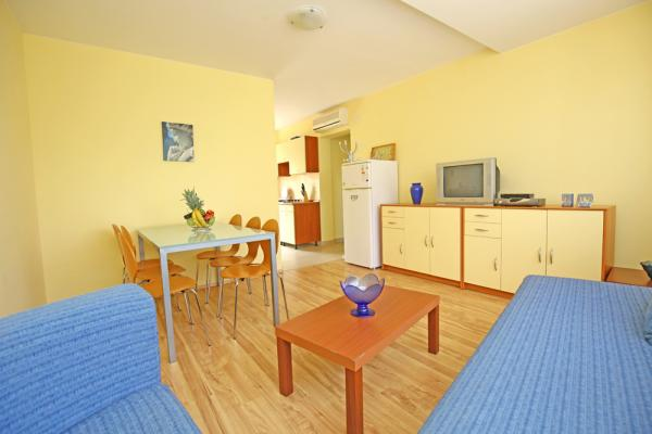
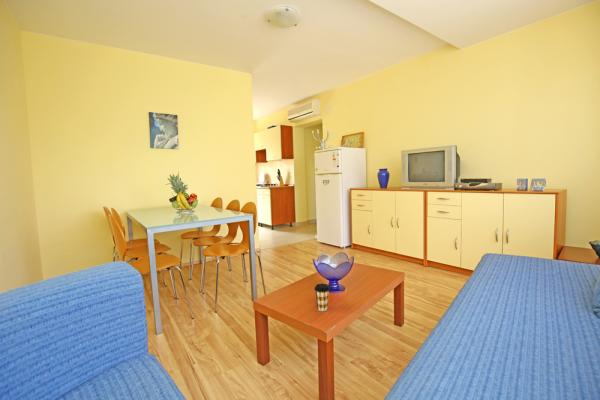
+ coffee cup (322, 297)
